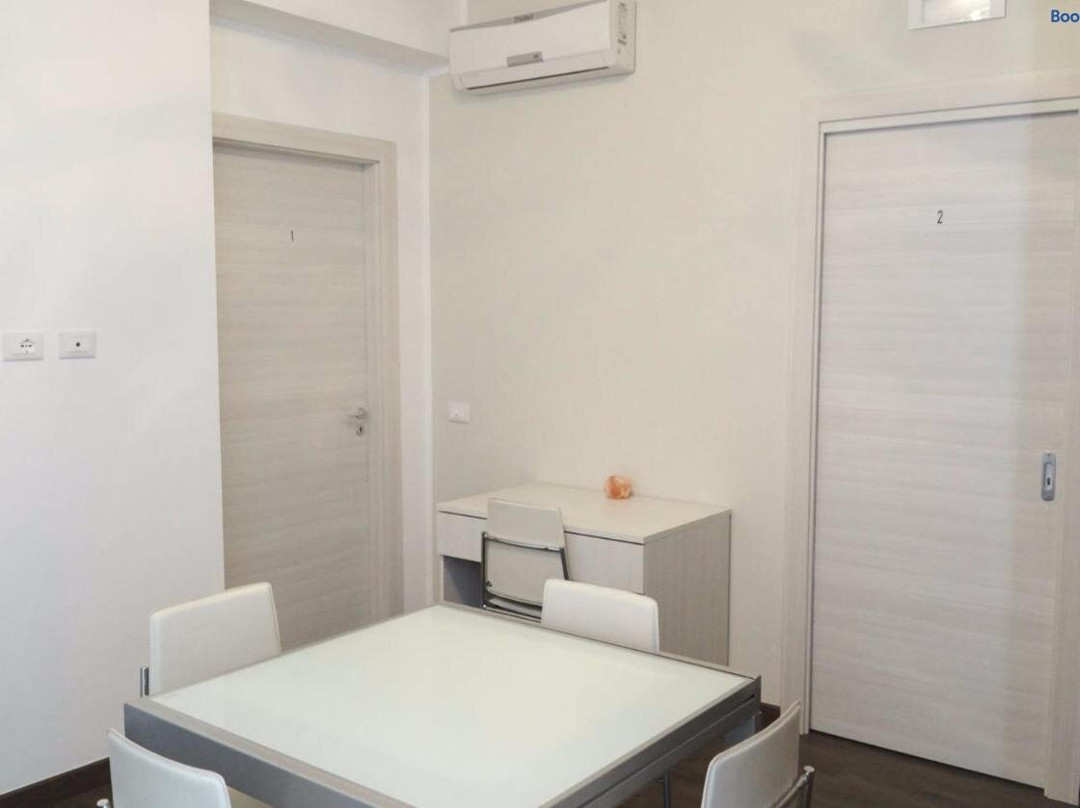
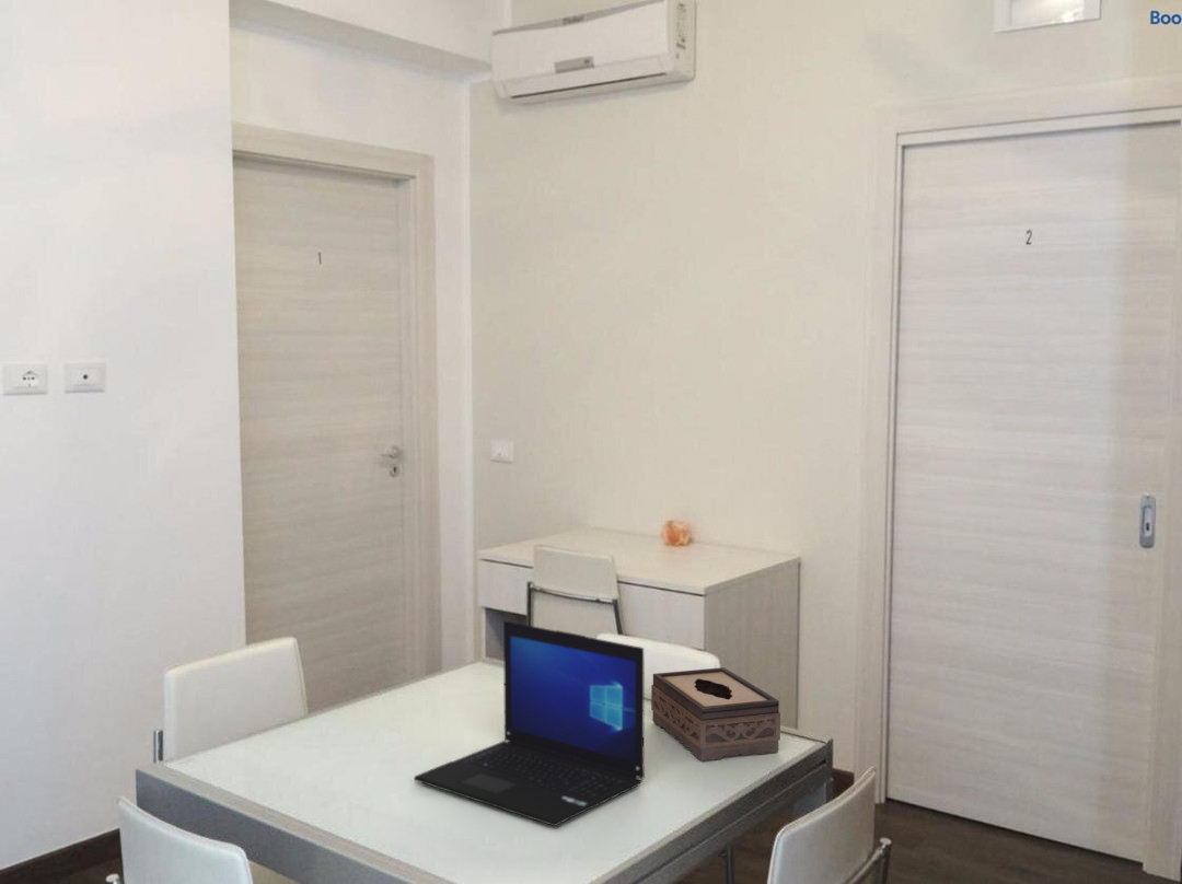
+ tissue box (712, 711)
+ laptop (529, 714)
